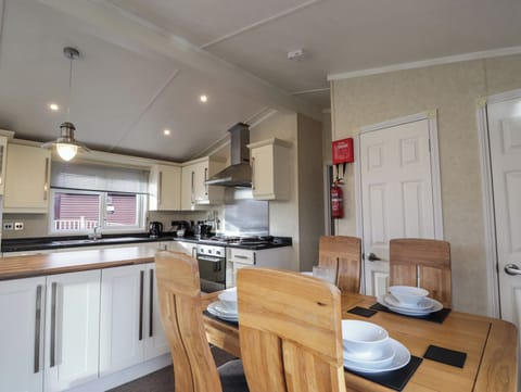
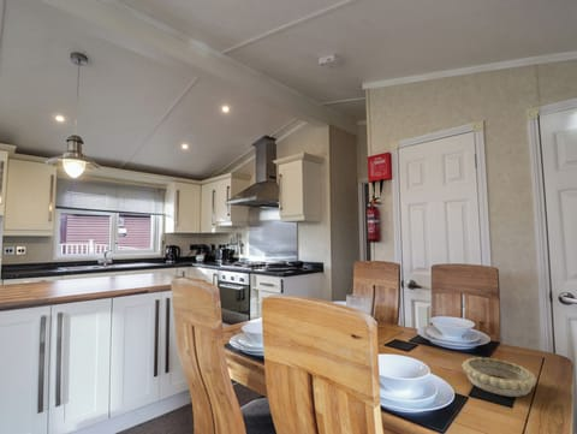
+ decorative bowl (498, 375)
